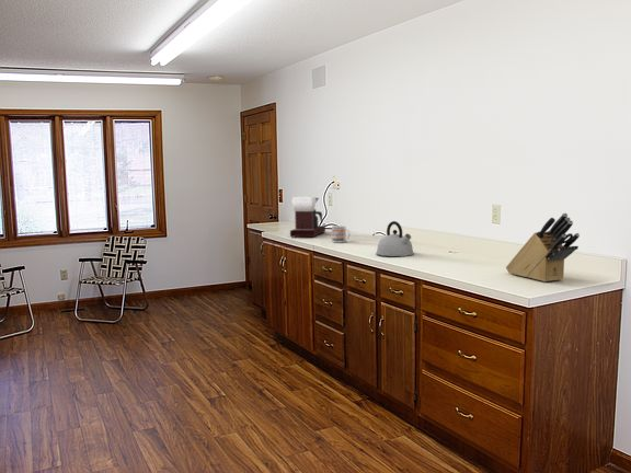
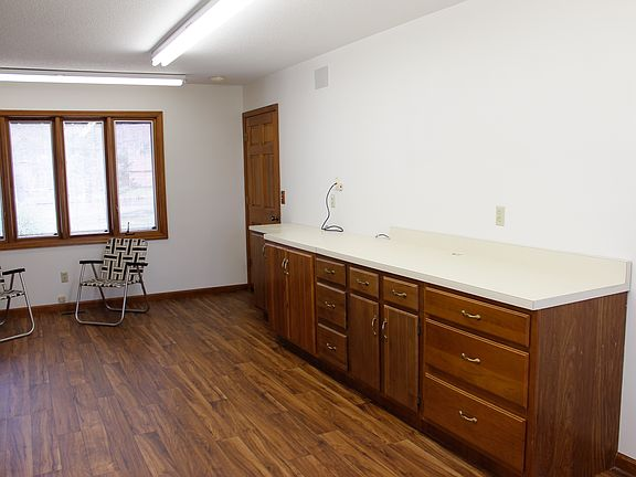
- knife block (541, 245)
- kettle (395, 238)
- coffee maker (308, 216)
- mug (340, 233)
